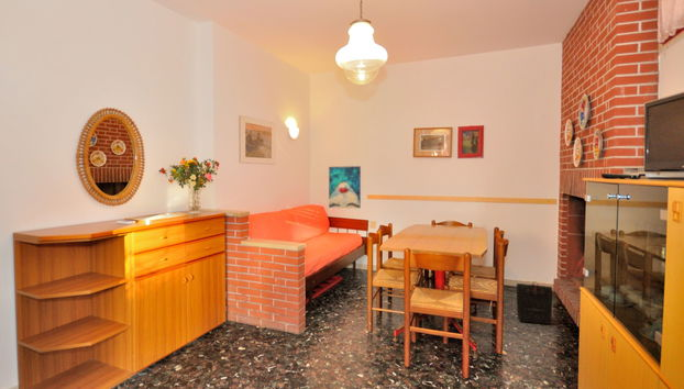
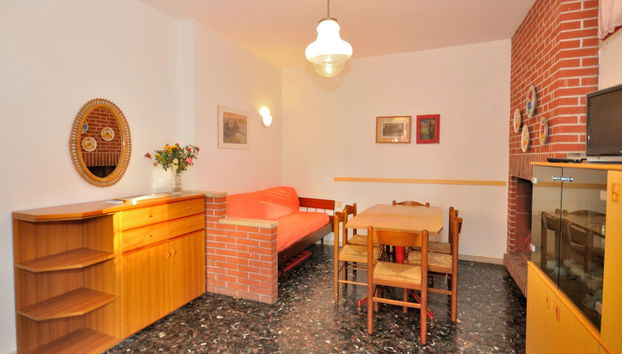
- wall art (344, 187)
- backpack (533, 301)
